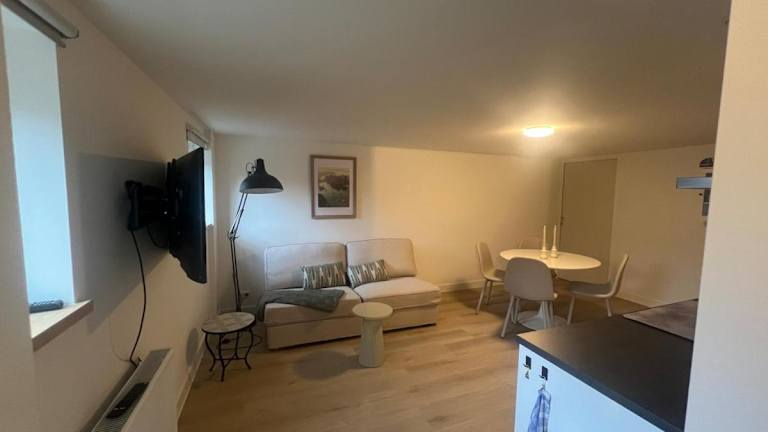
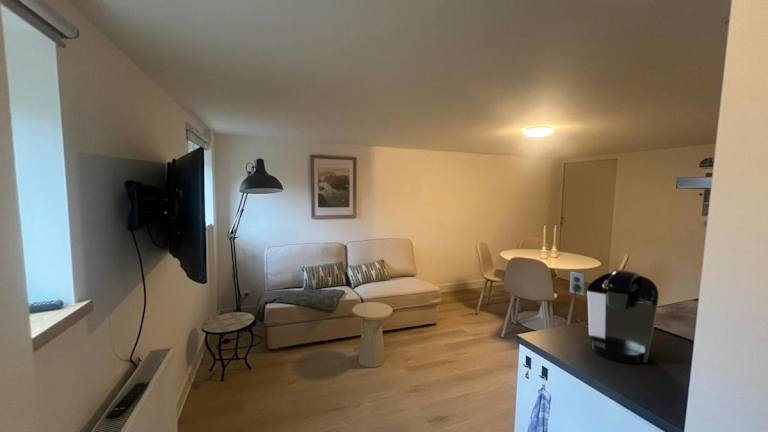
+ coffee maker (603, 306)
